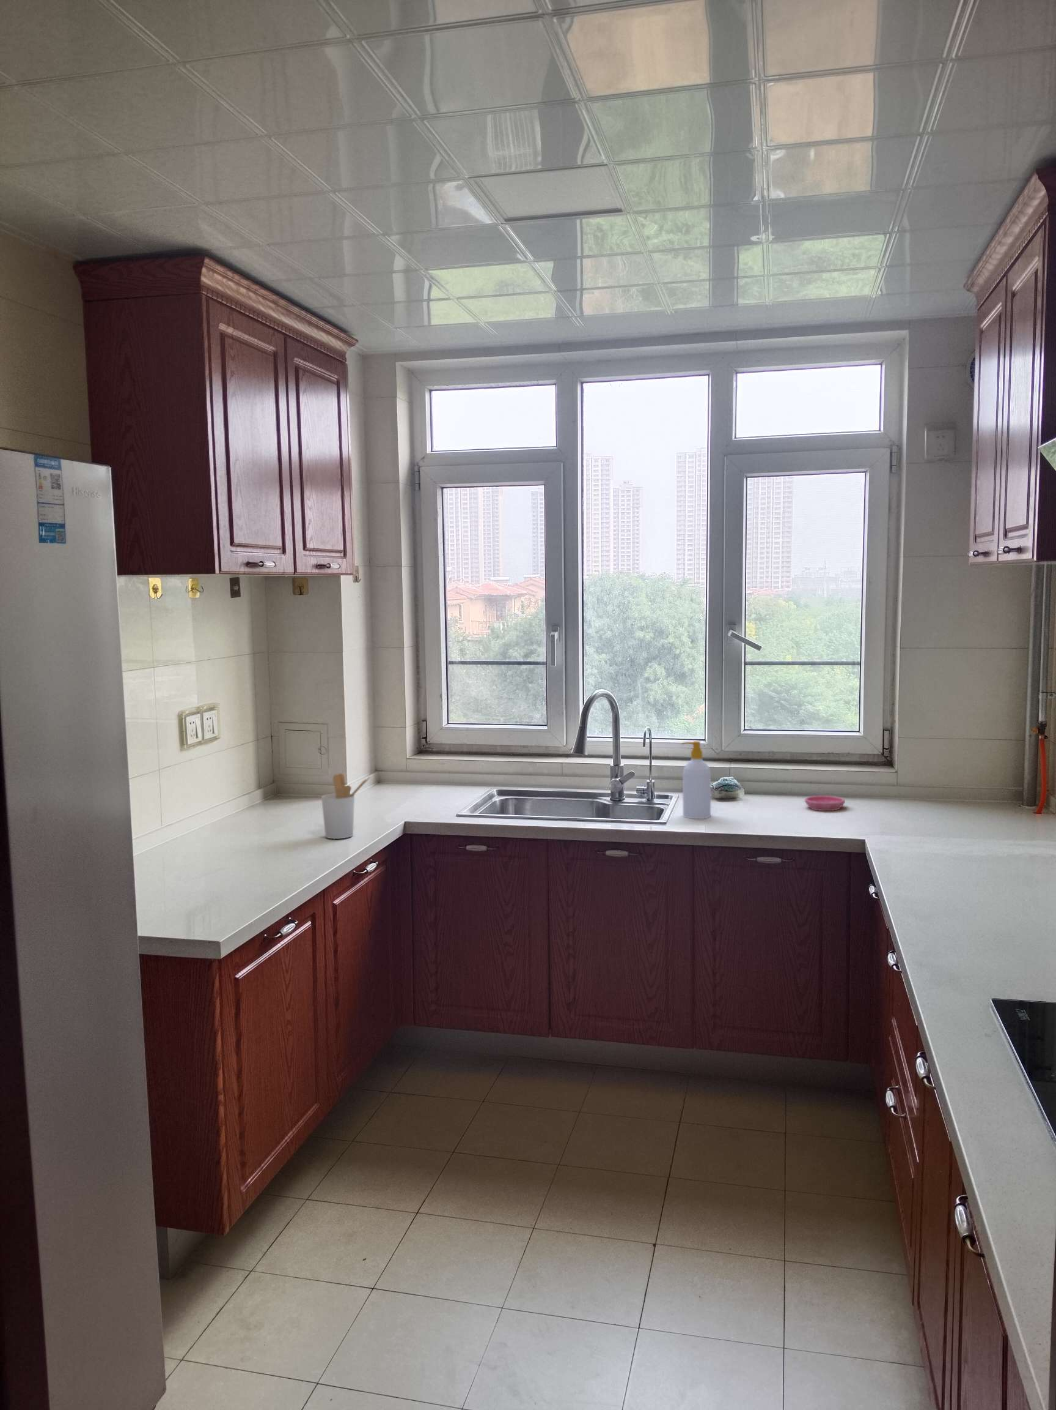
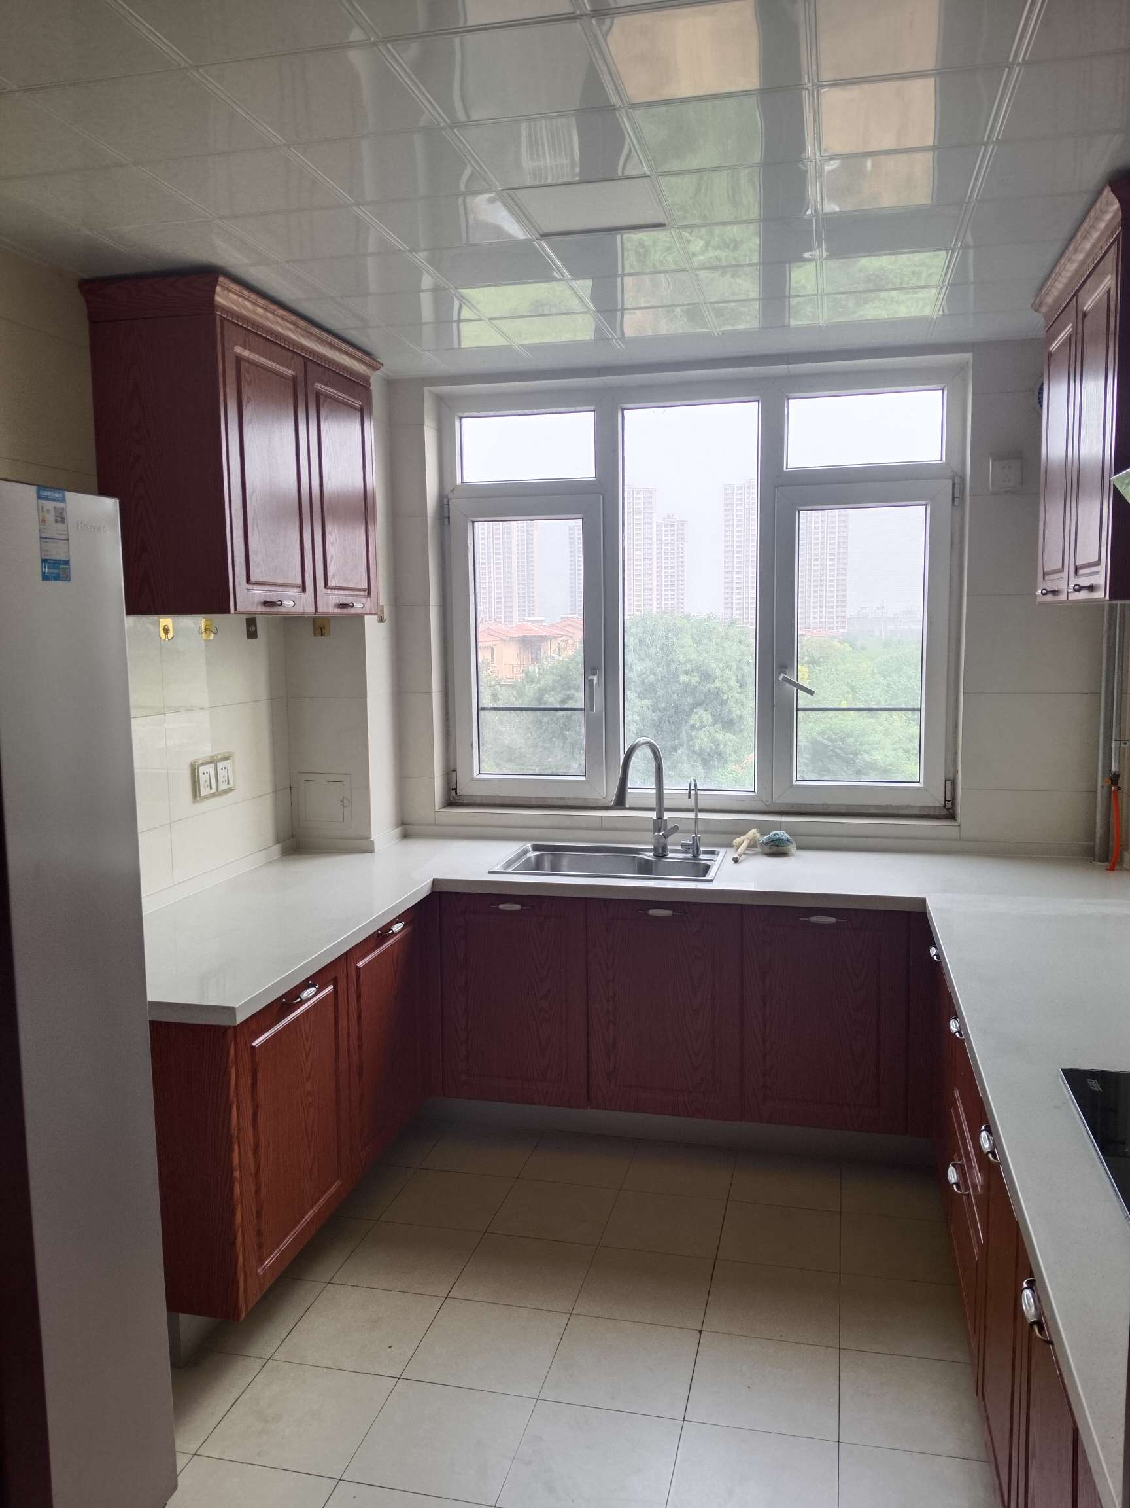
- saucer (824, 804)
- soap bottle (695, 779)
- utensil holder (346, 805)
